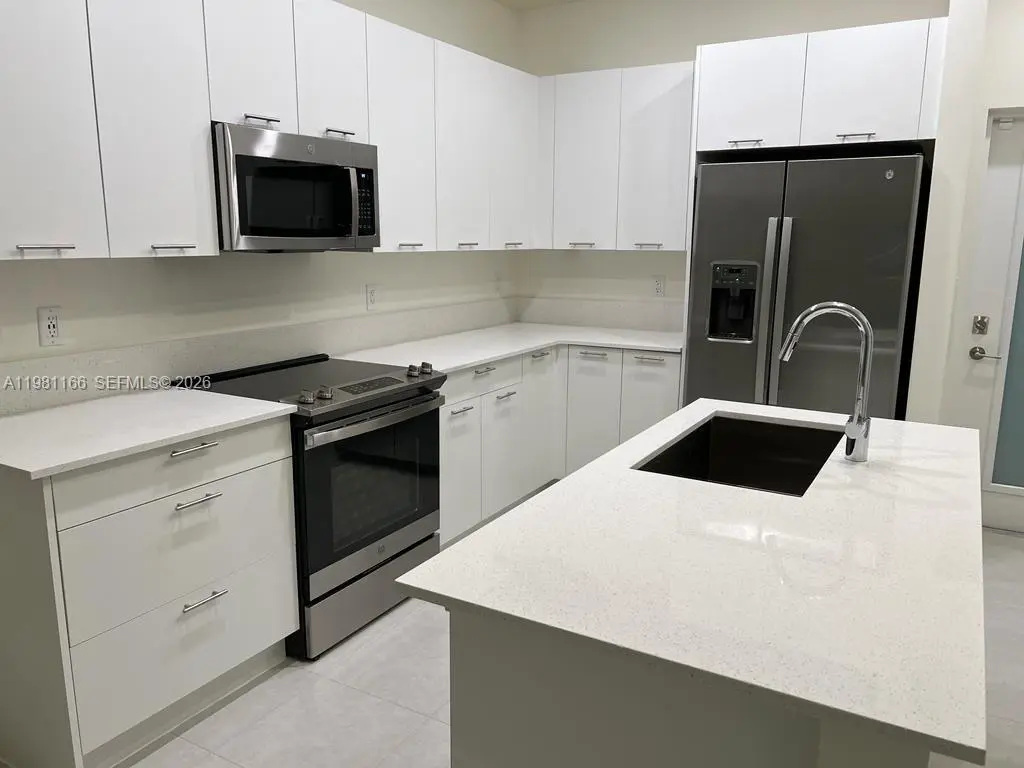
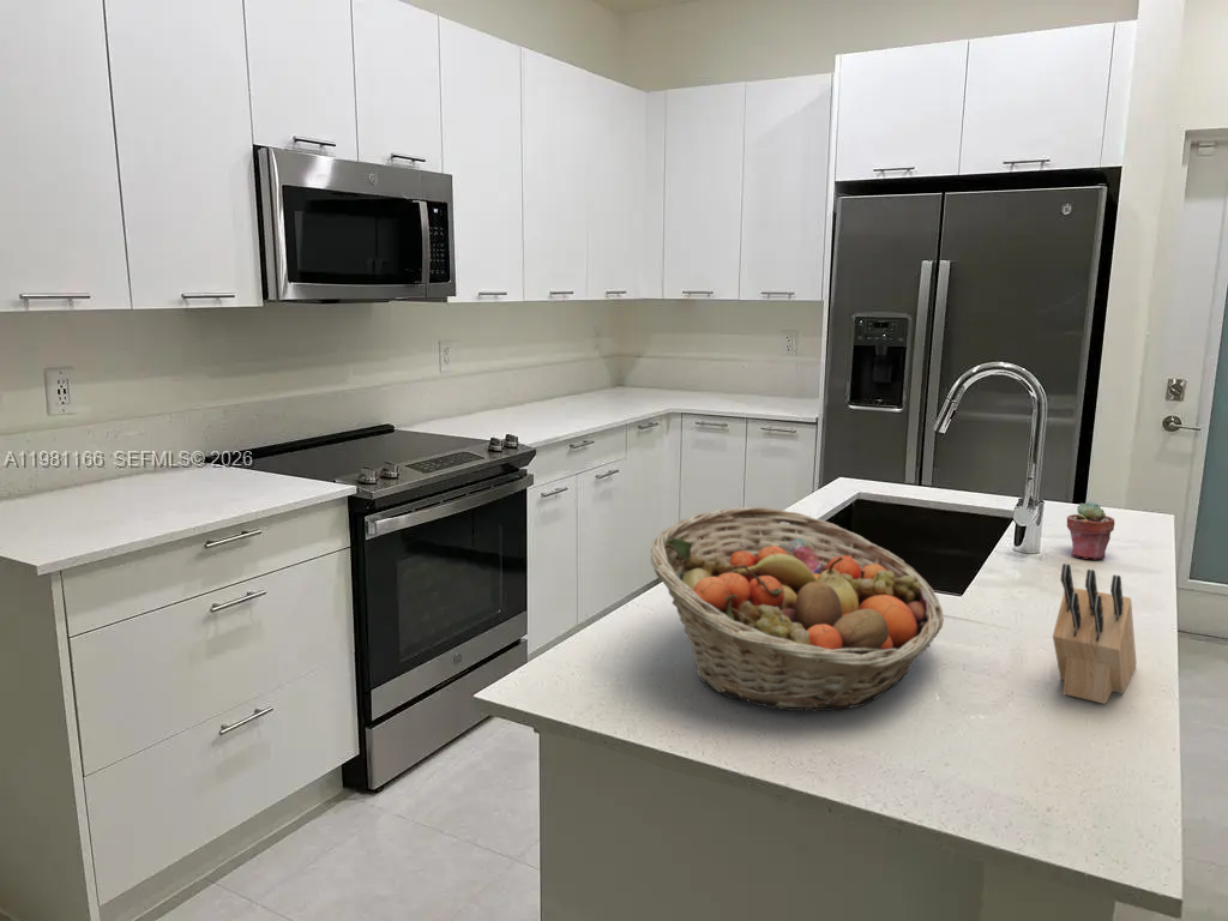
+ potted succulent (1089, 529)
+ knife block (1097, 620)
+ fruit basket (796, 598)
